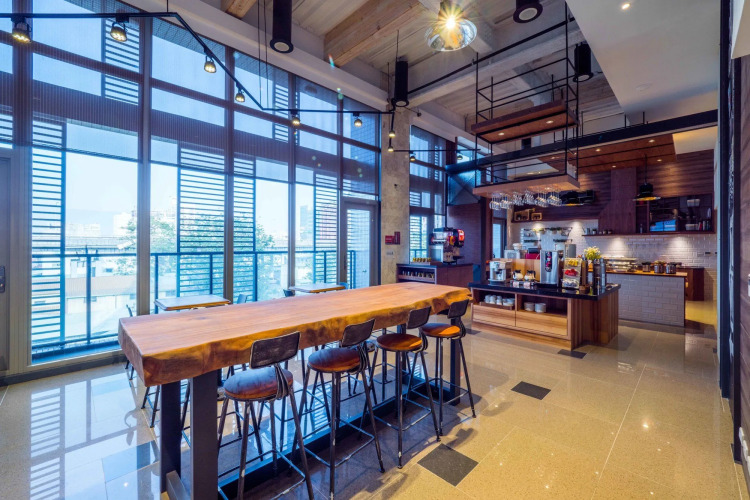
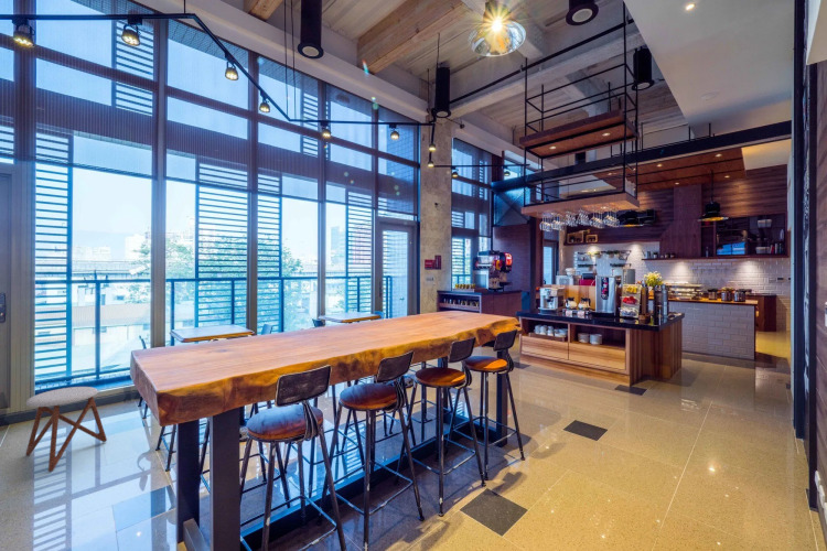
+ stool (57, 423)
